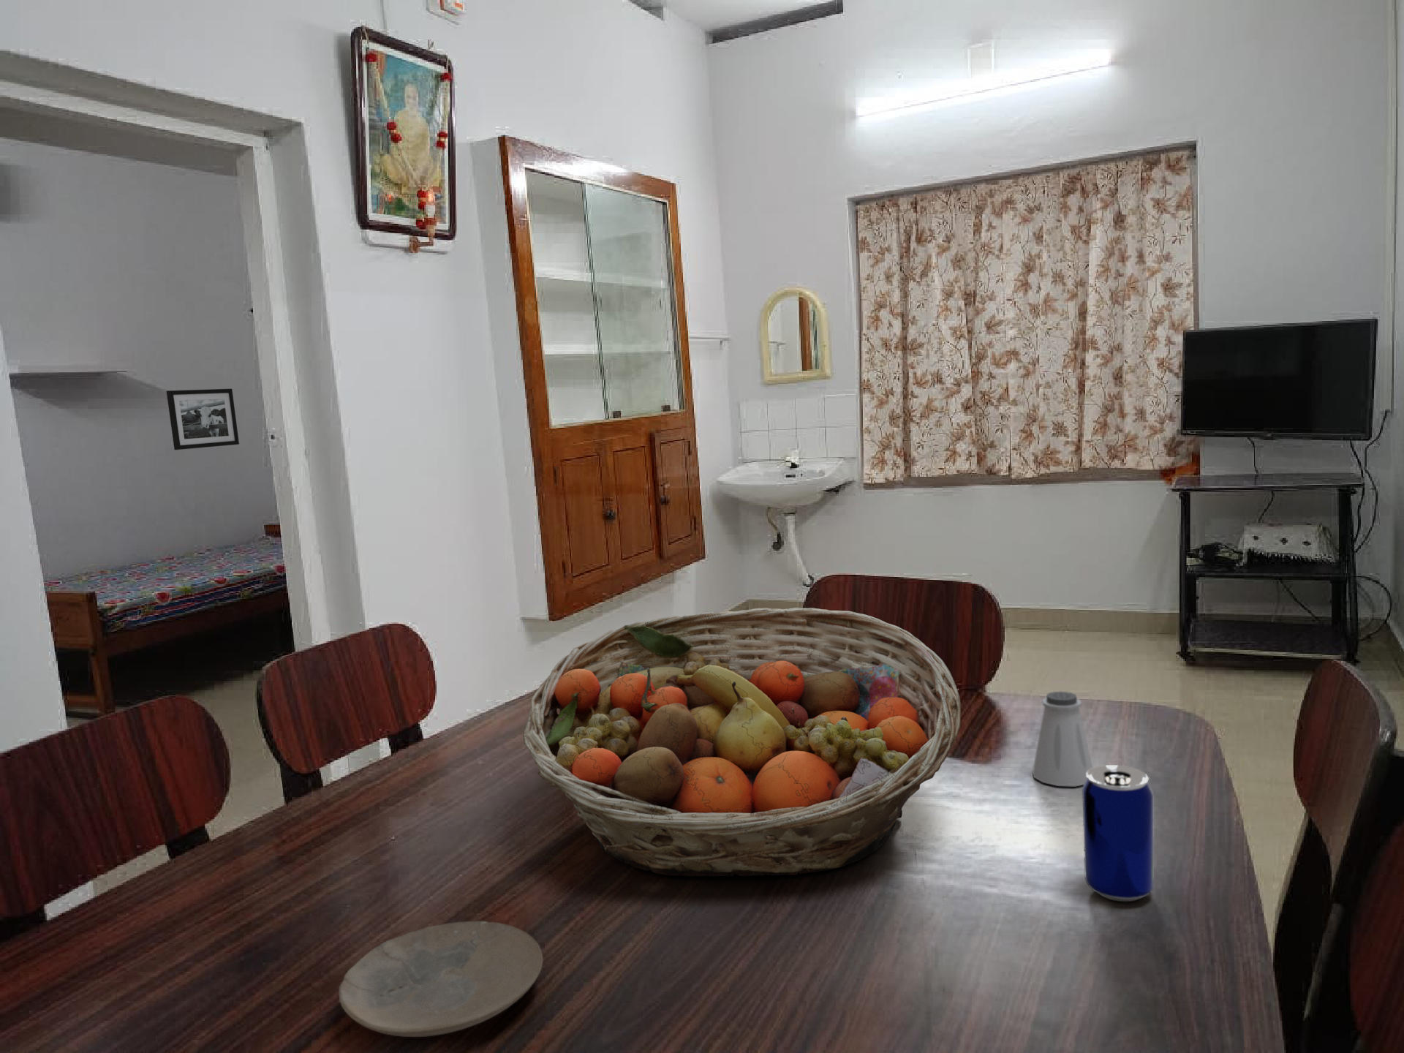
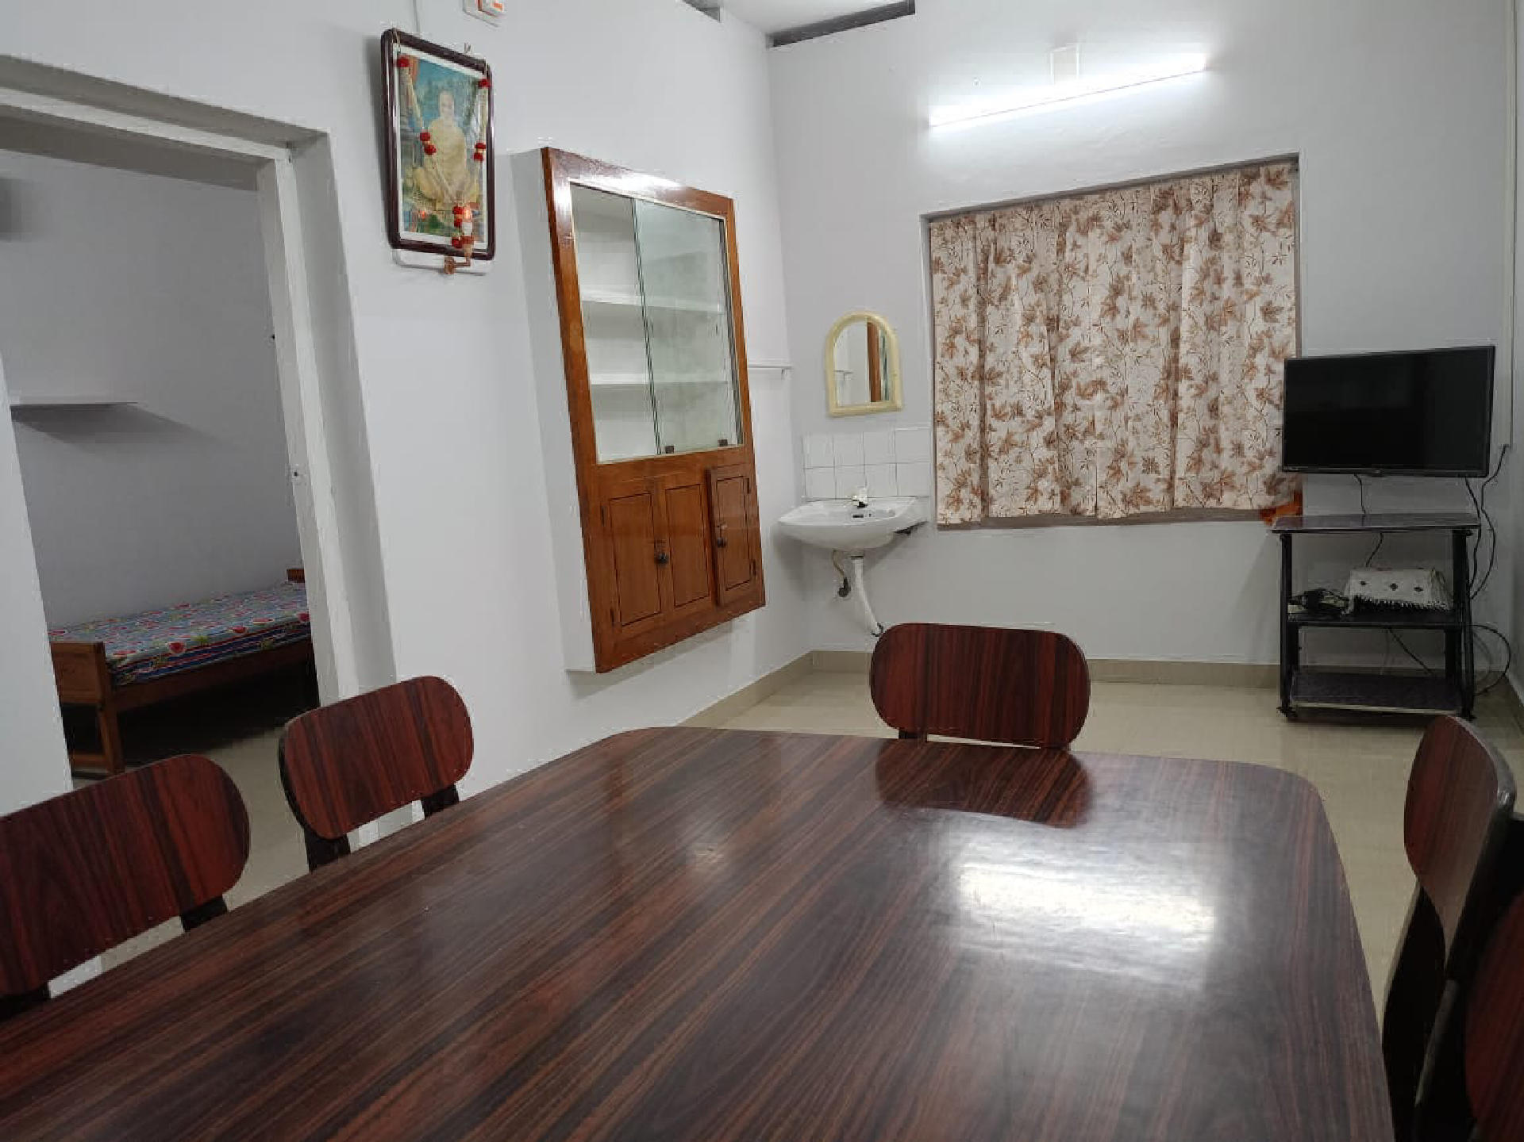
- plate (444, 984)
- beer can (1118, 831)
- fruit basket (740, 730)
- picture frame (203, 418)
- saltshaker (1062, 734)
